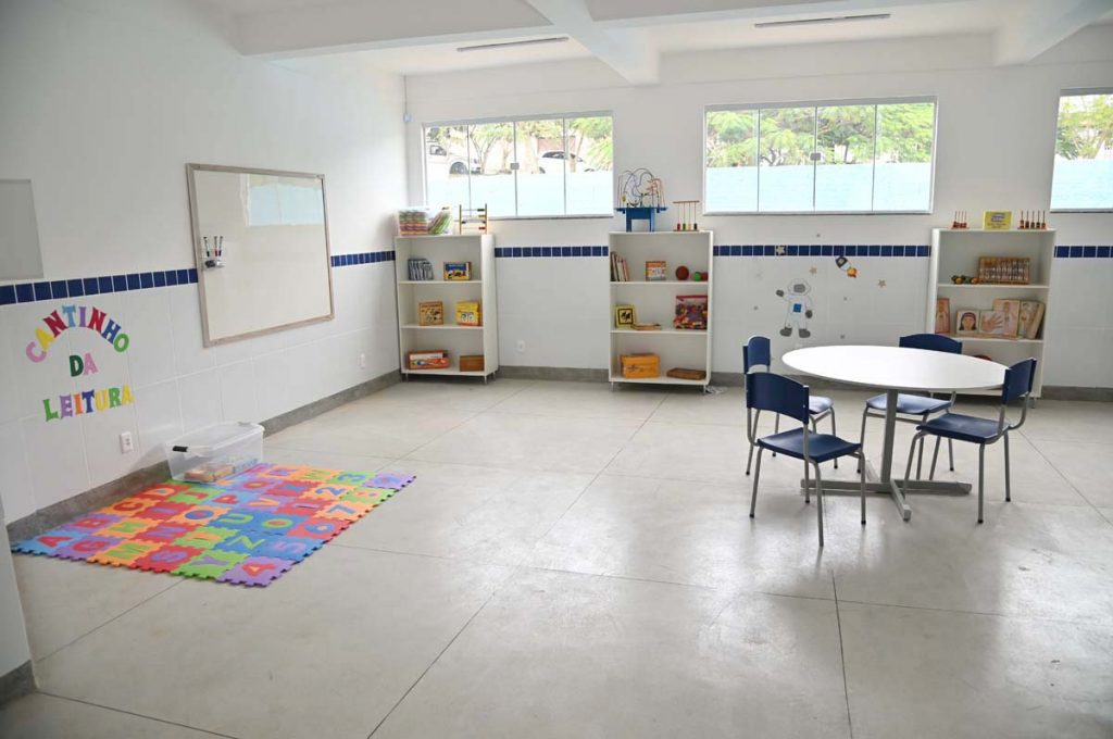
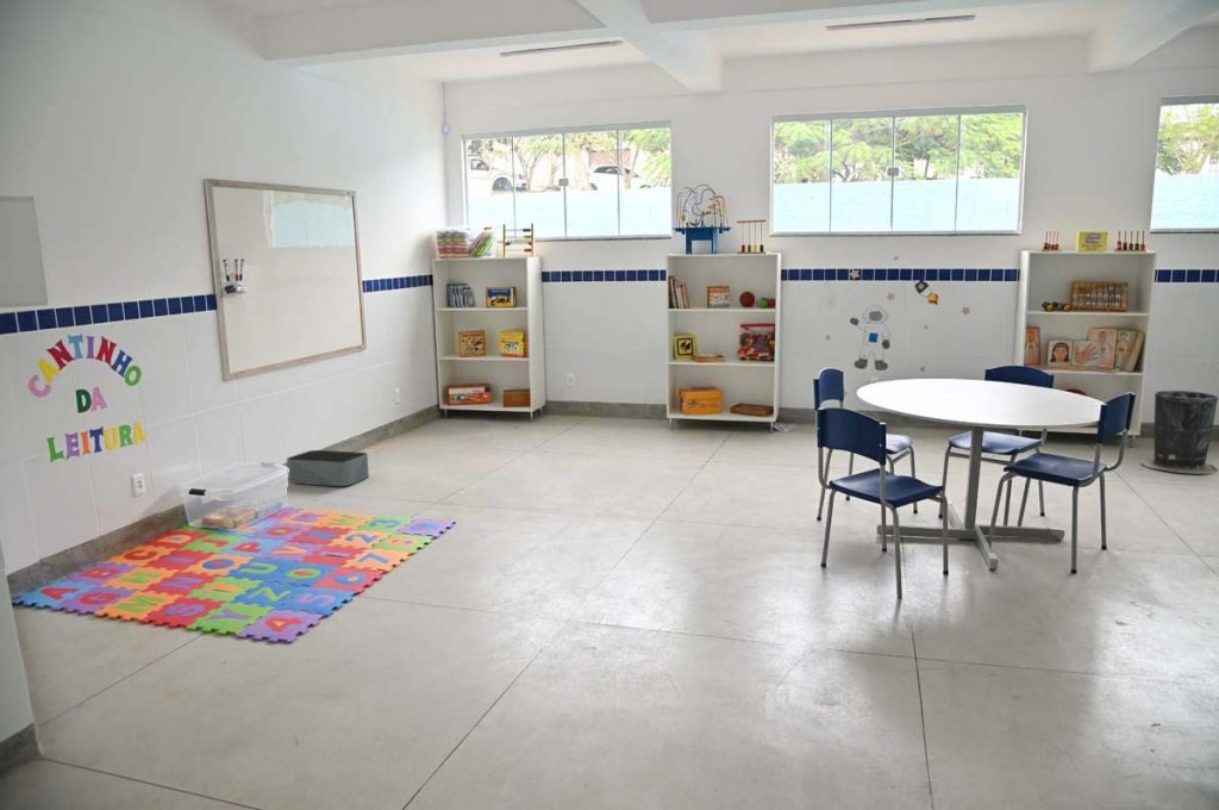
+ trash can (1181, 430)
+ storage bin (327, 467)
